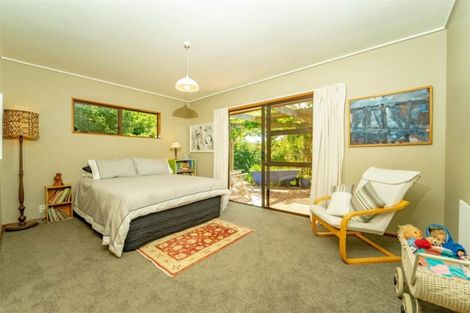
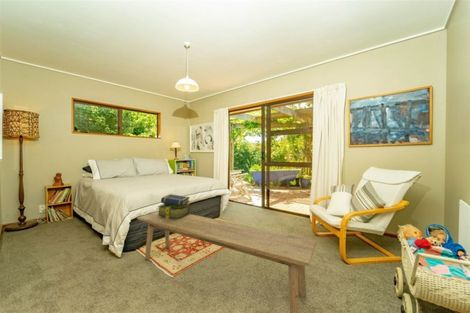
+ bench (215, 244)
+ stack of books (175, 205)
